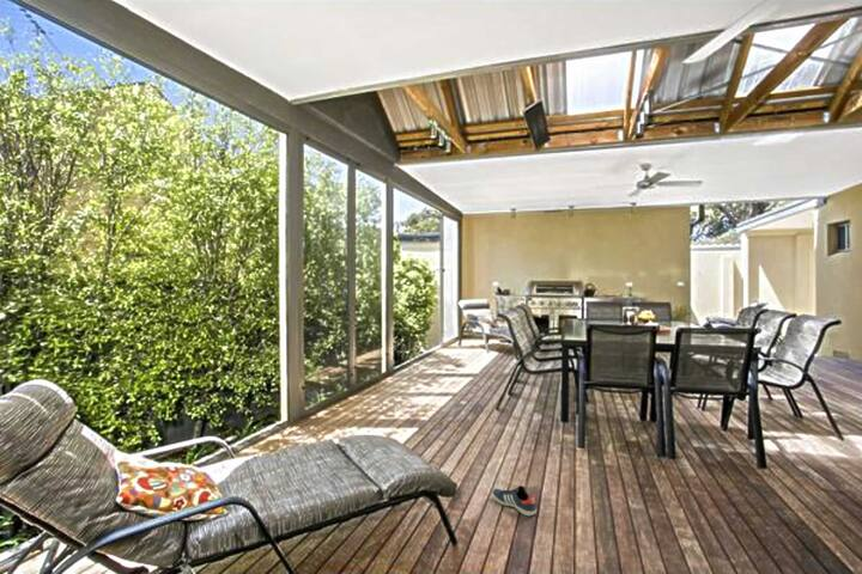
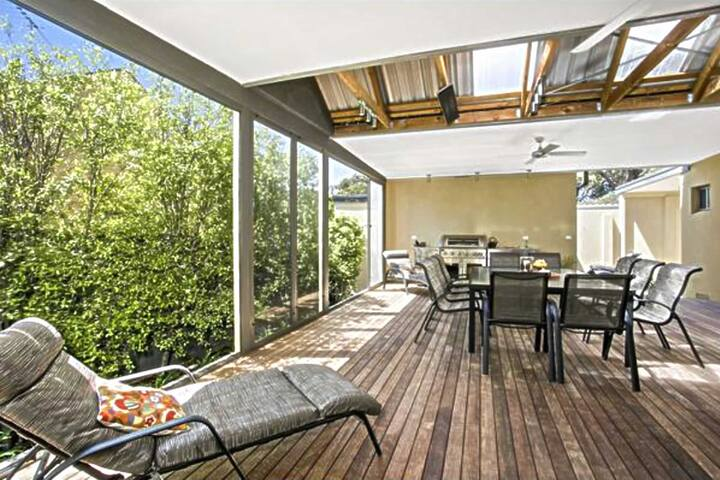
- sneaker (514, 494)
